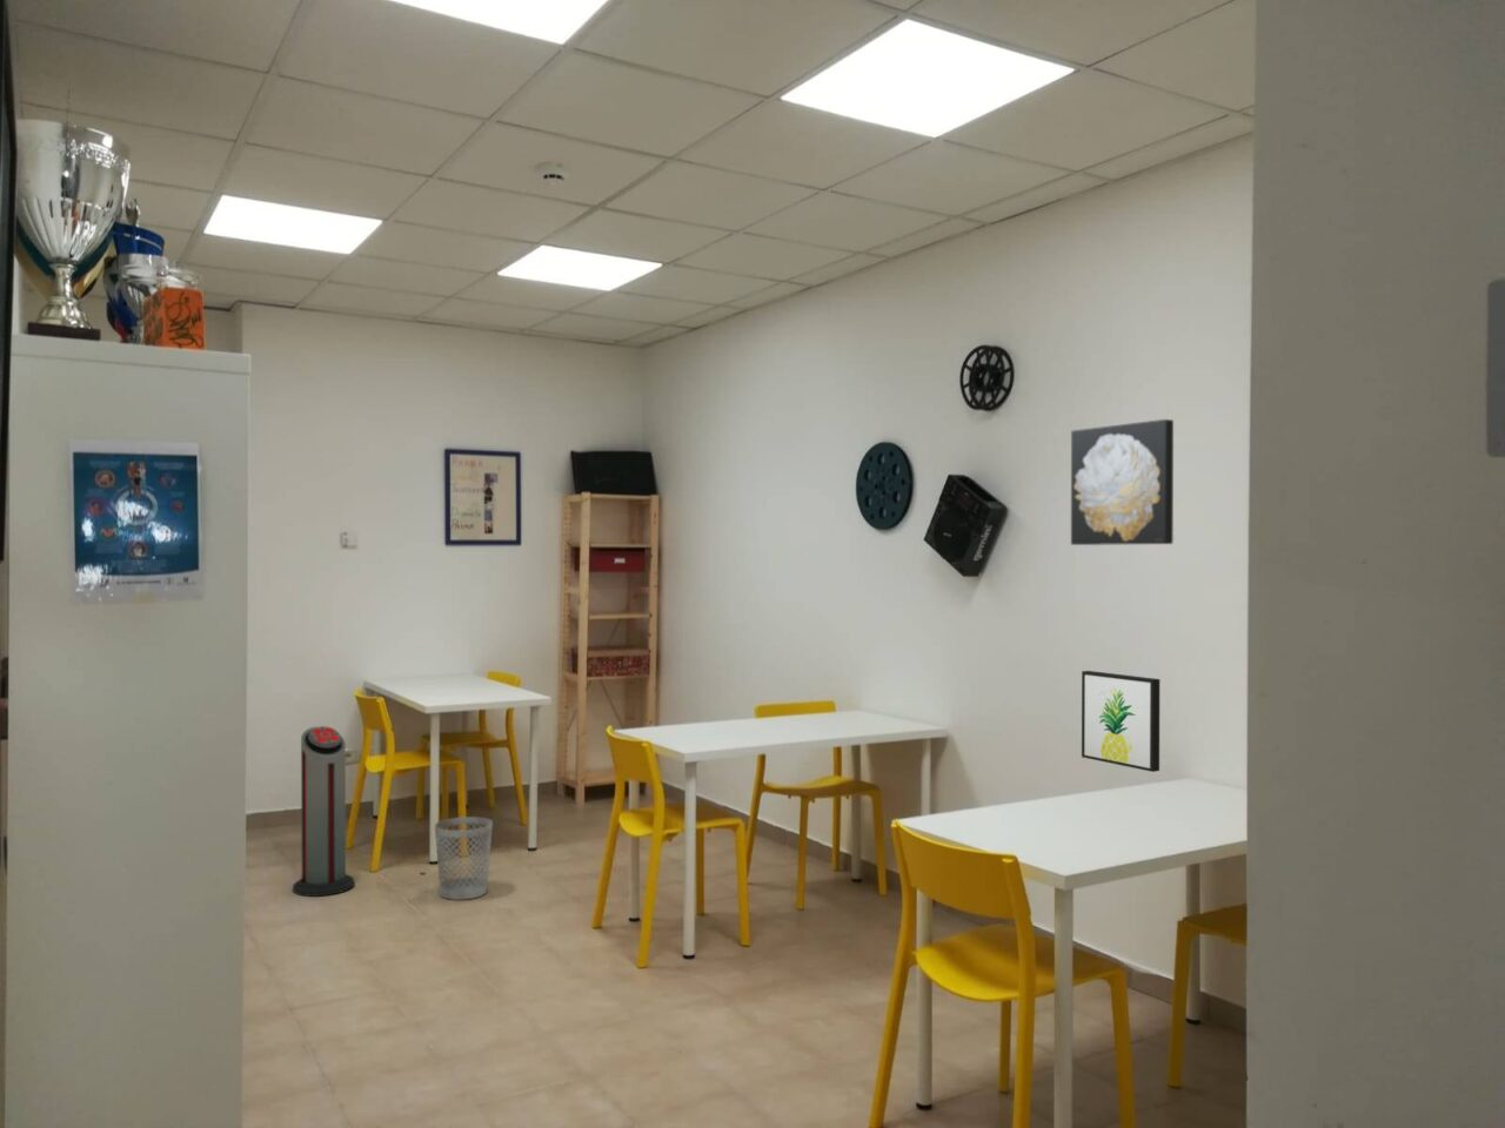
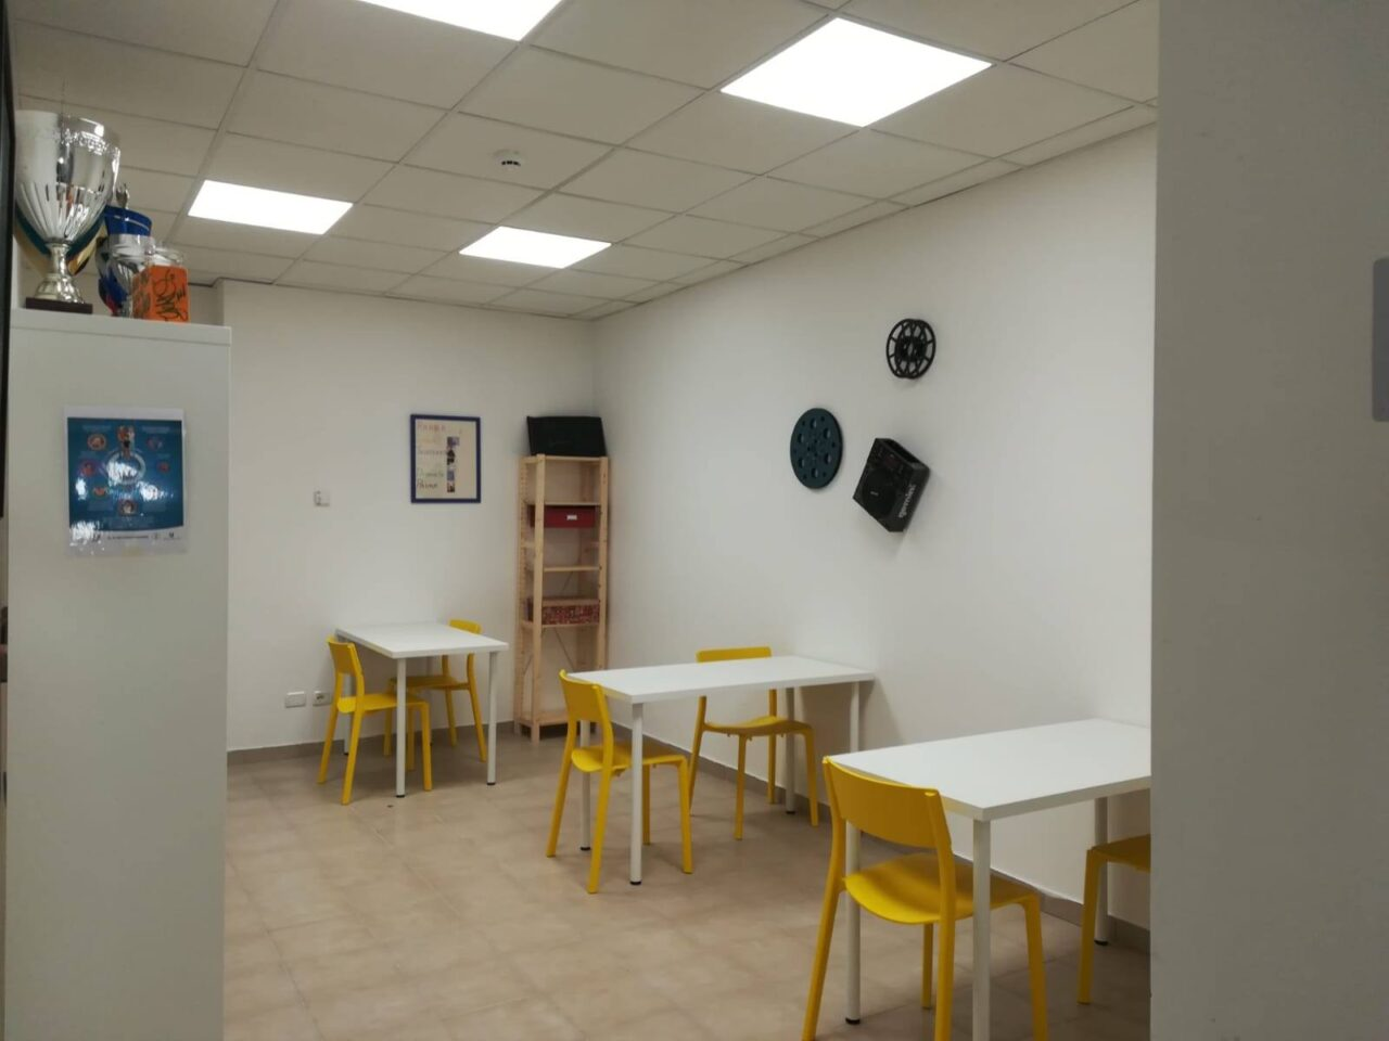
- wall art (1120, 719)
- wall art (1120, 485)
- air purifier (324, 807)
- wastebasket (463, 858)
